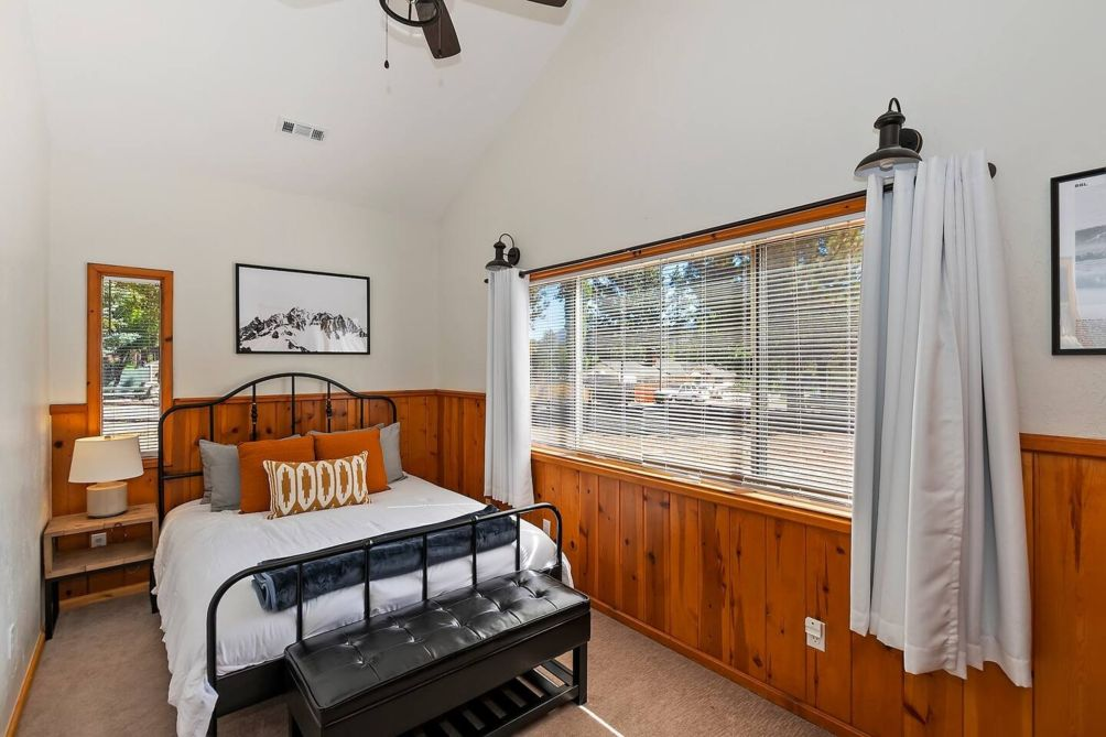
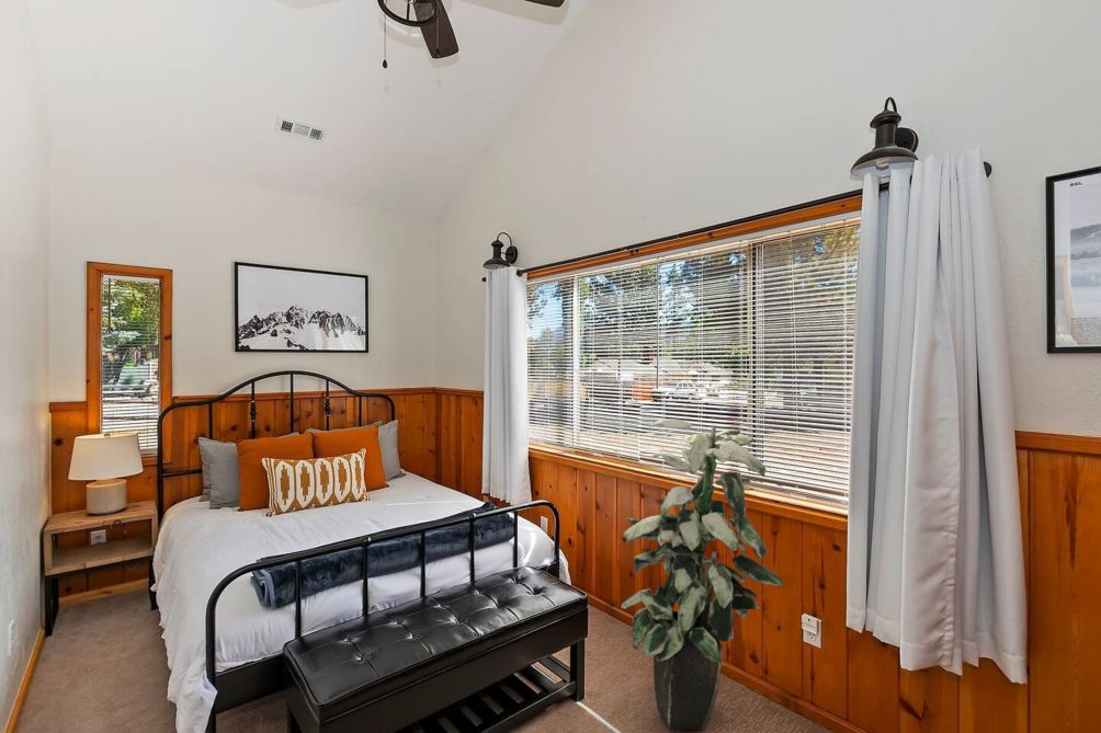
+ indoor plant (690, 565)
